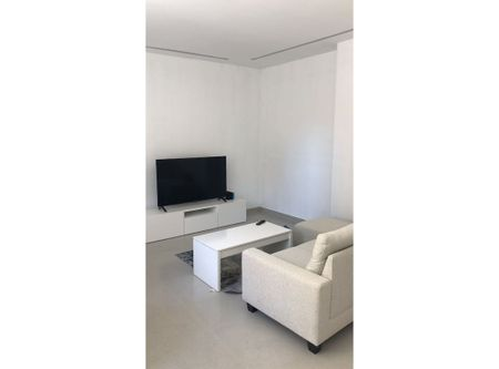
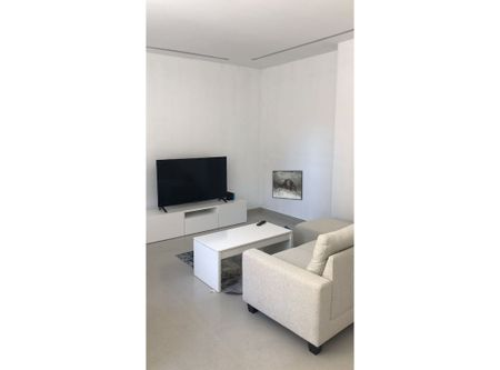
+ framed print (287, 184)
